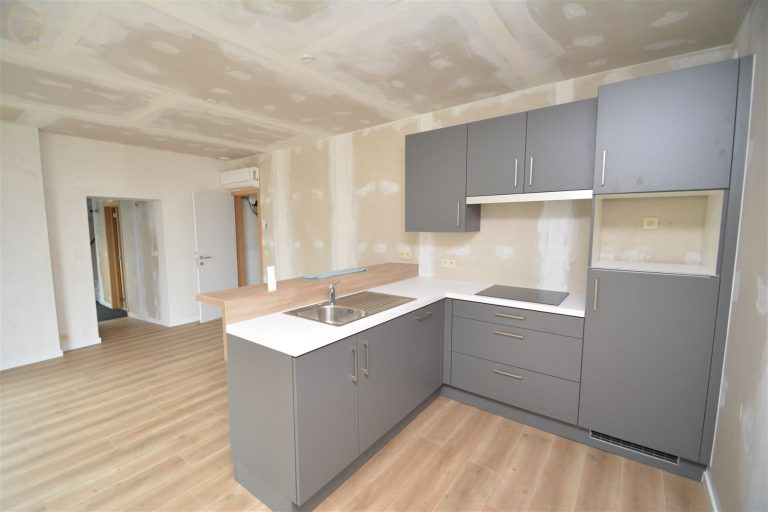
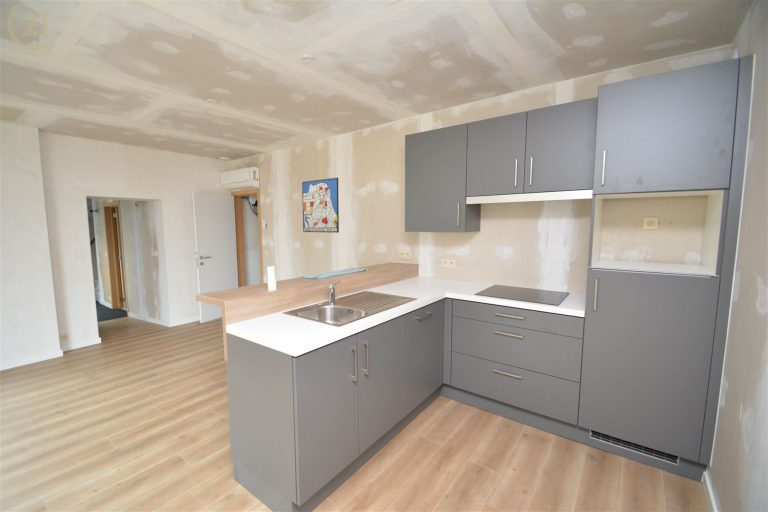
+ wall art (319, 206)
